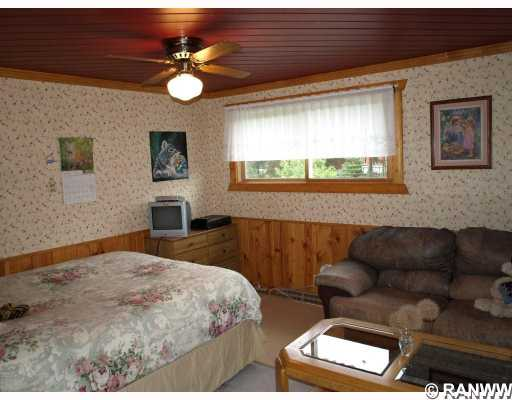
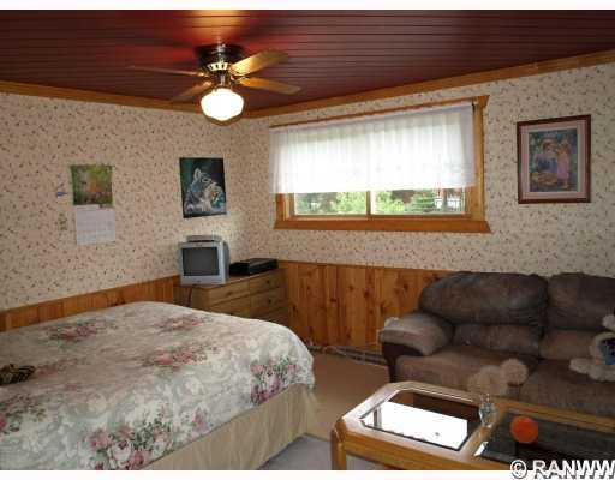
+ fruit (524, 430)
